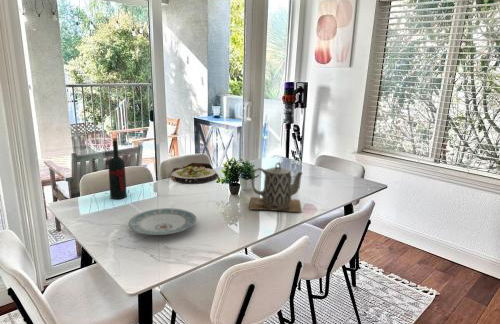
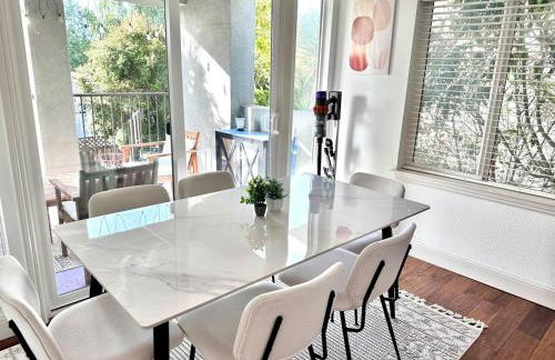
- wine bottle (117, 168)
- salad plate (194, 172)
- plate (163, 224)
- teapot (276, 183)
